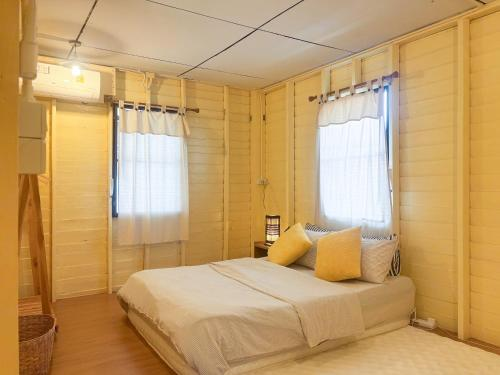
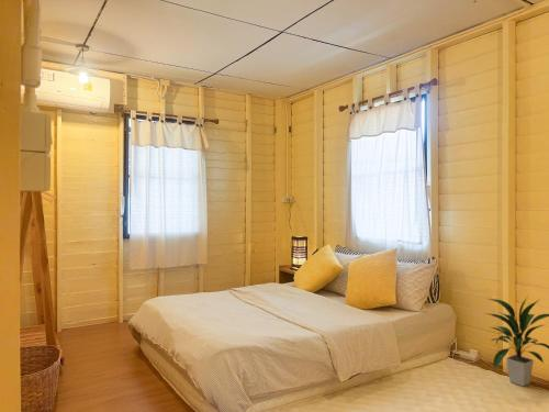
+ indoor plant (516, 337)
